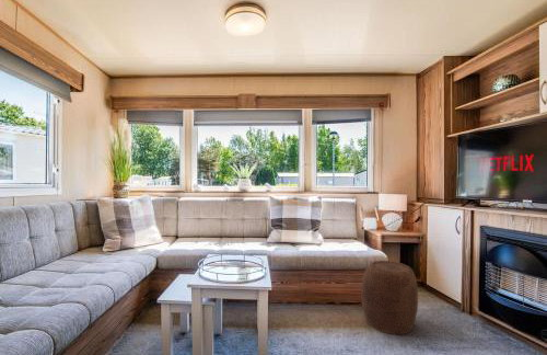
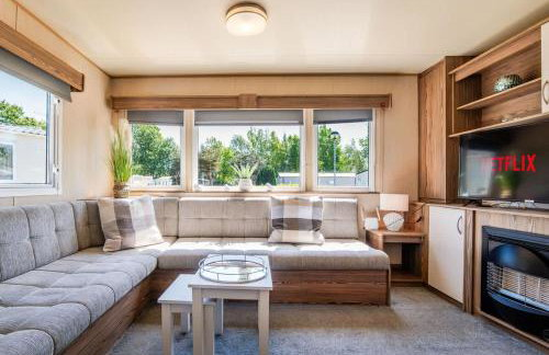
- stool (388, 294)
